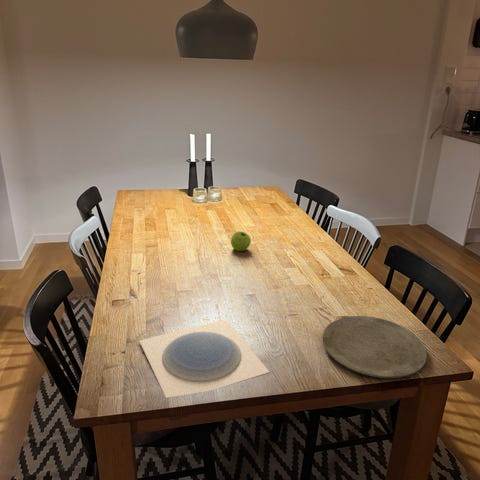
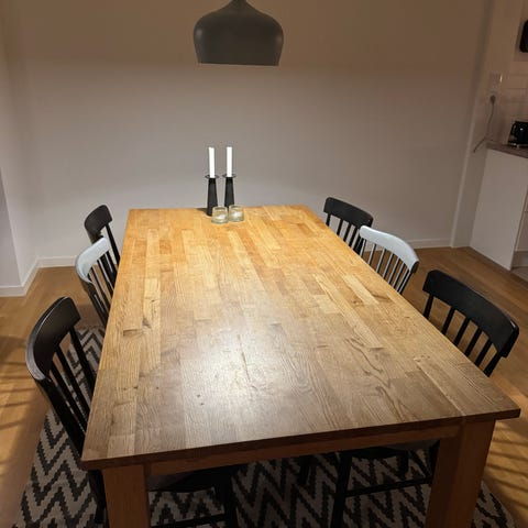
- plate (373, 345)
- plate (201, 352)
- fruit (240, 241)
